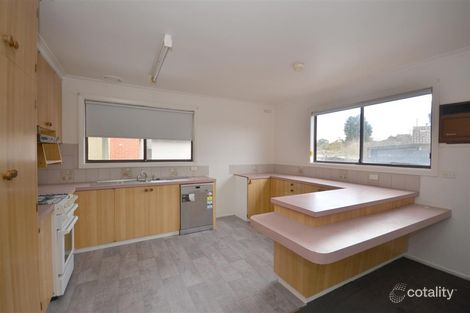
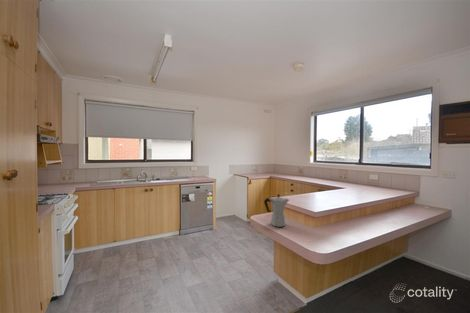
+ moka pot (276, 209)
